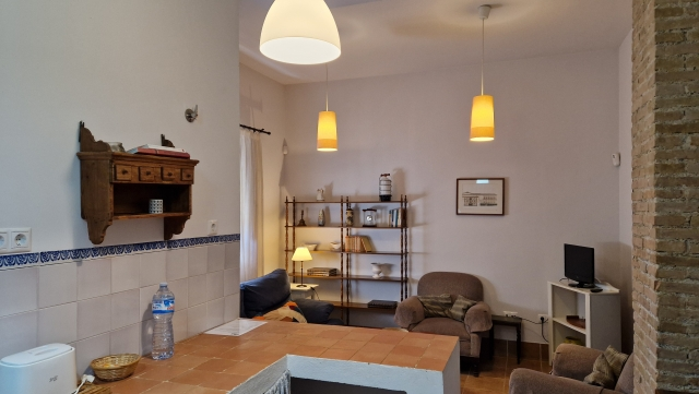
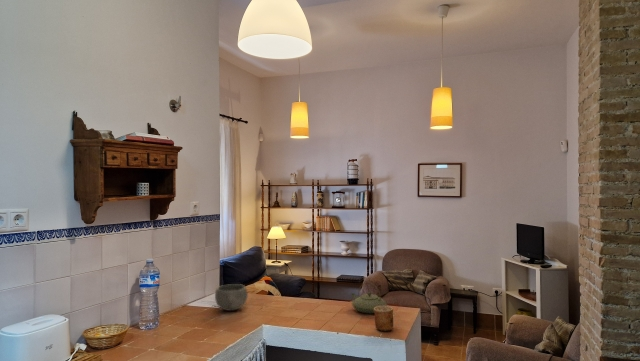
+ cup (383, 318)
+ teapot (367, 296)
+ bowl (231, 298)
